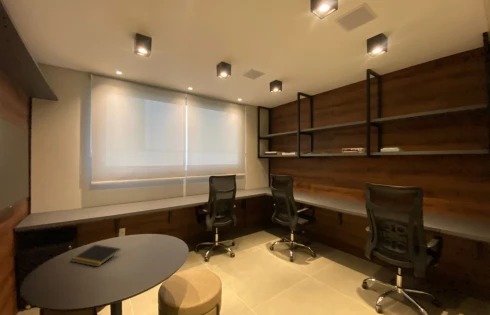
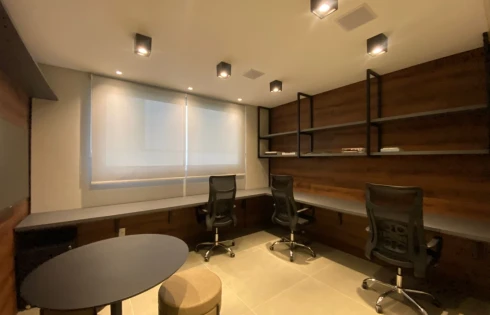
- notepad (96, 254)
